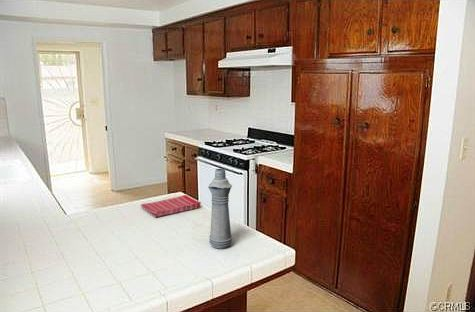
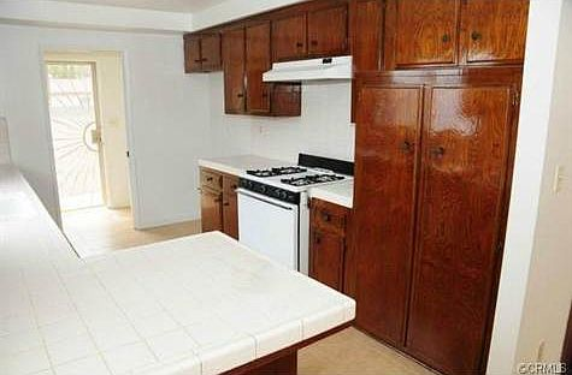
- dish towel (171, 204)
- bottle (220, 207)
